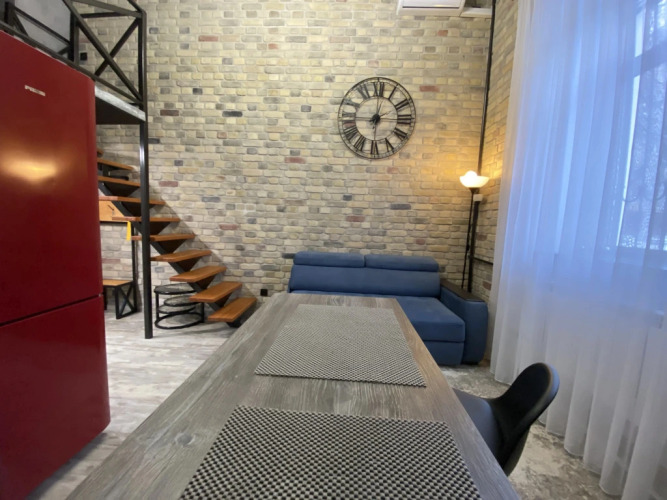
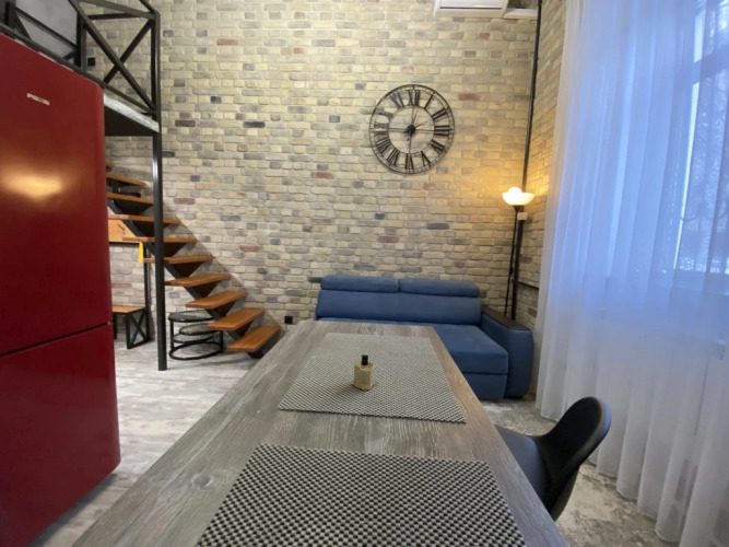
+ candle (364, 370)
